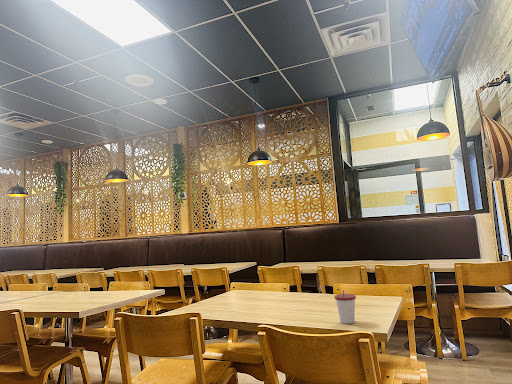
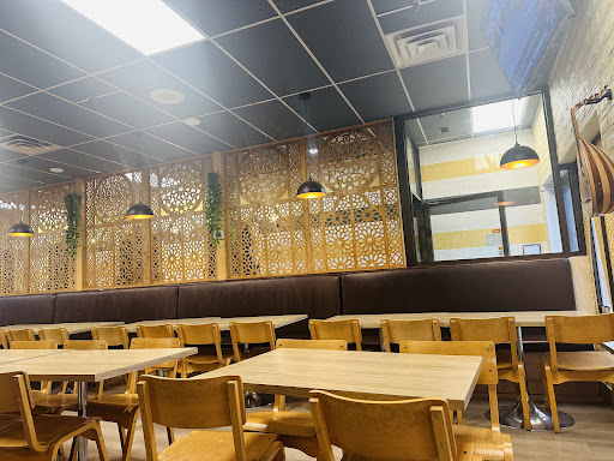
- cup (345, 305)
